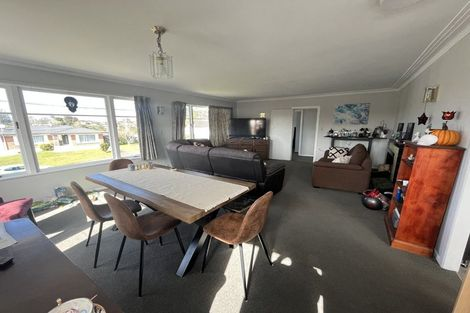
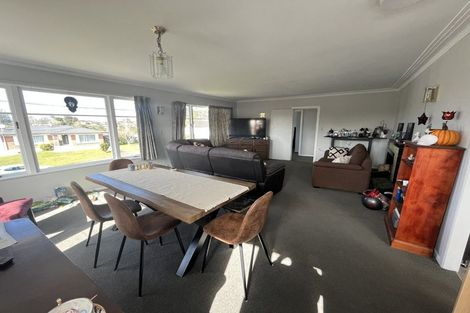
- wall art (350, 114)
